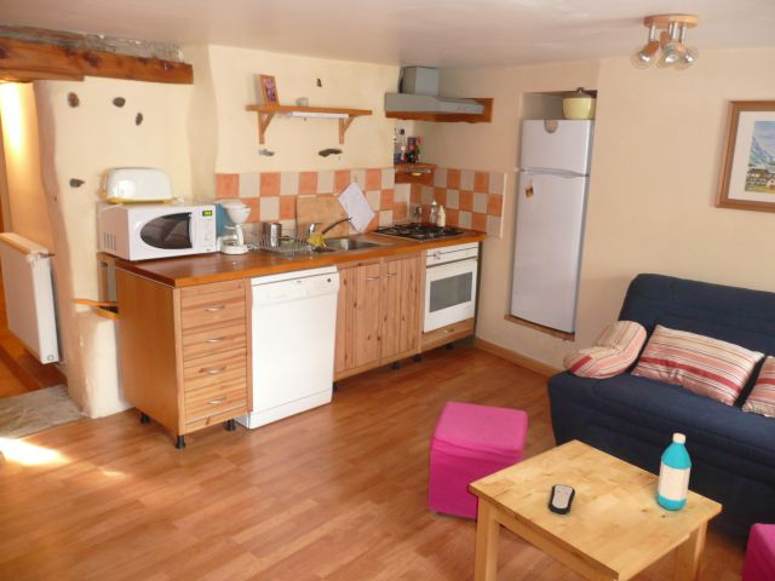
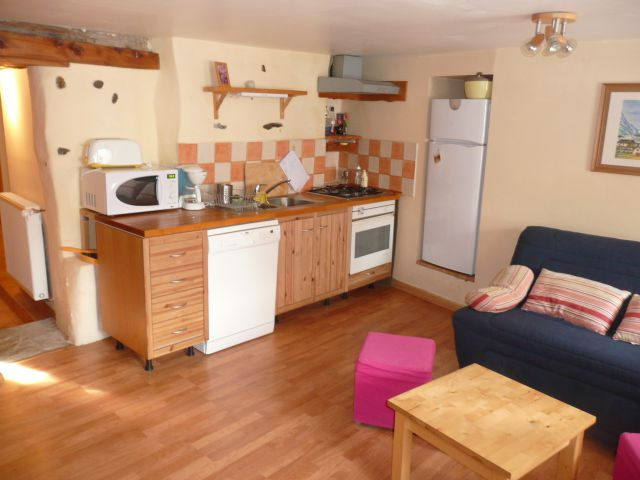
- water bottle (674, 471)
- remote control (561, 499)
